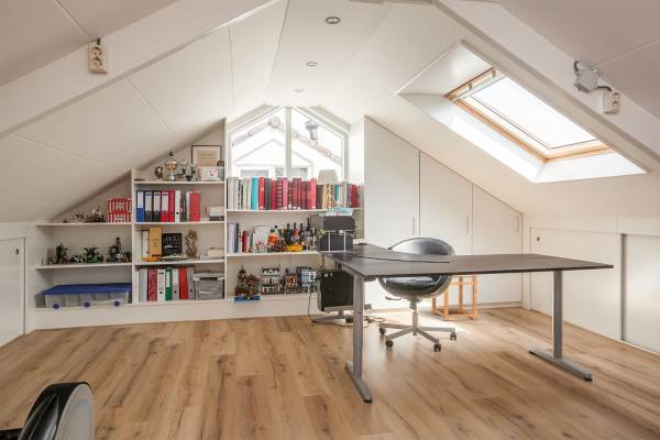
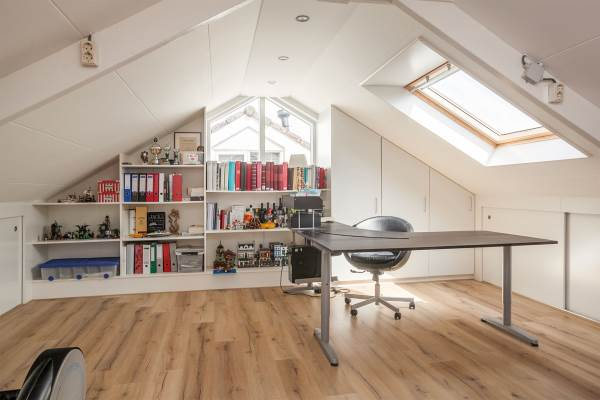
- side table (459, 294)
